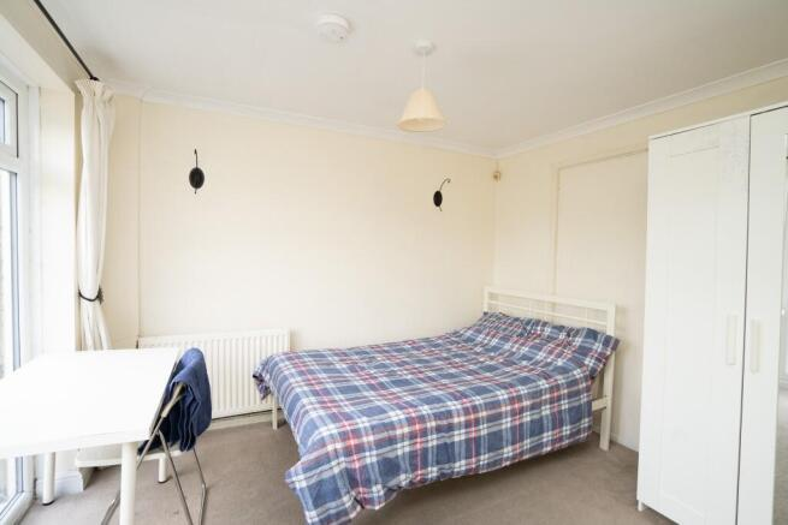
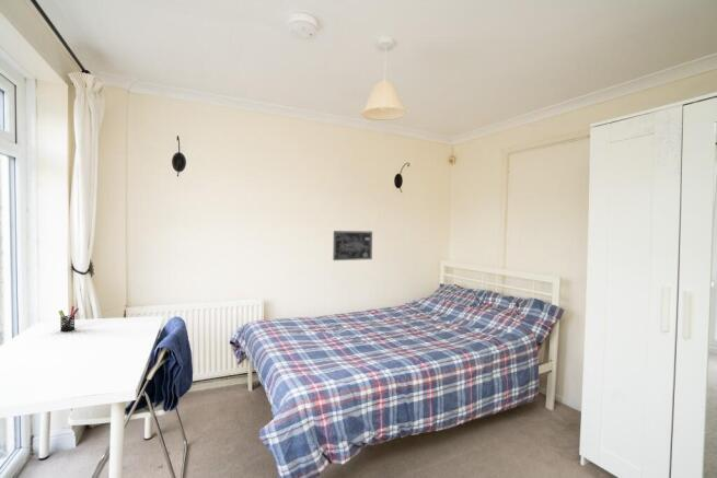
+ wall art (352, 245)
+ pen holder (67, 317)
